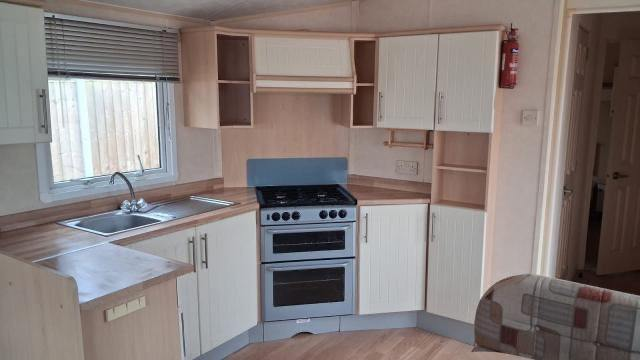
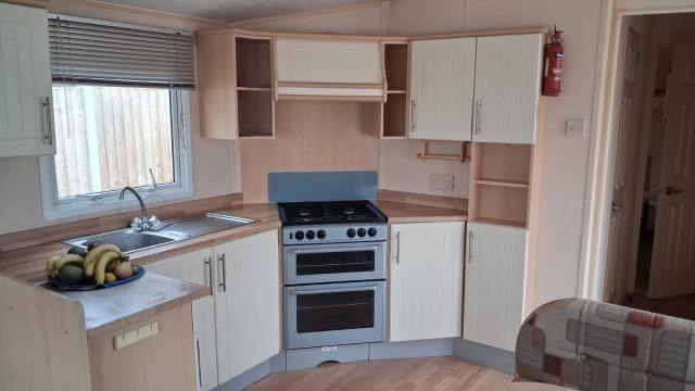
+ fruit bowl (97, 260)
